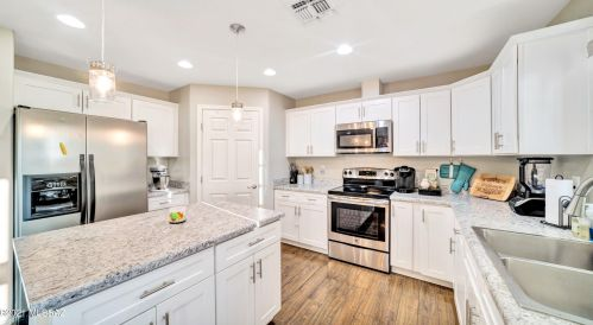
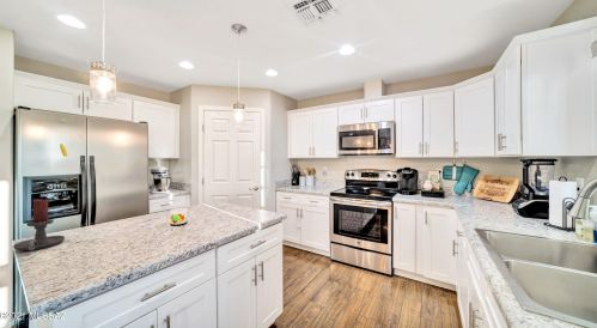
+ candle holder (38, 223)
